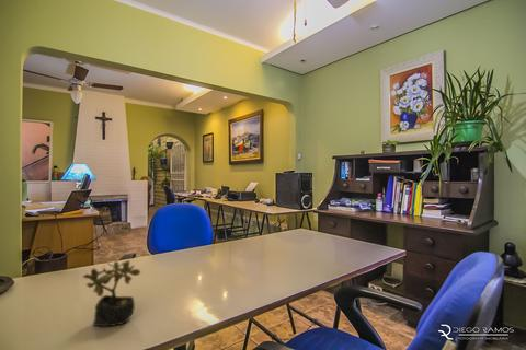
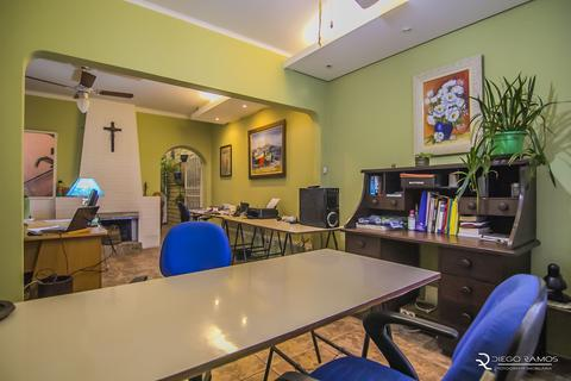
- succulent plant (112, 291)
